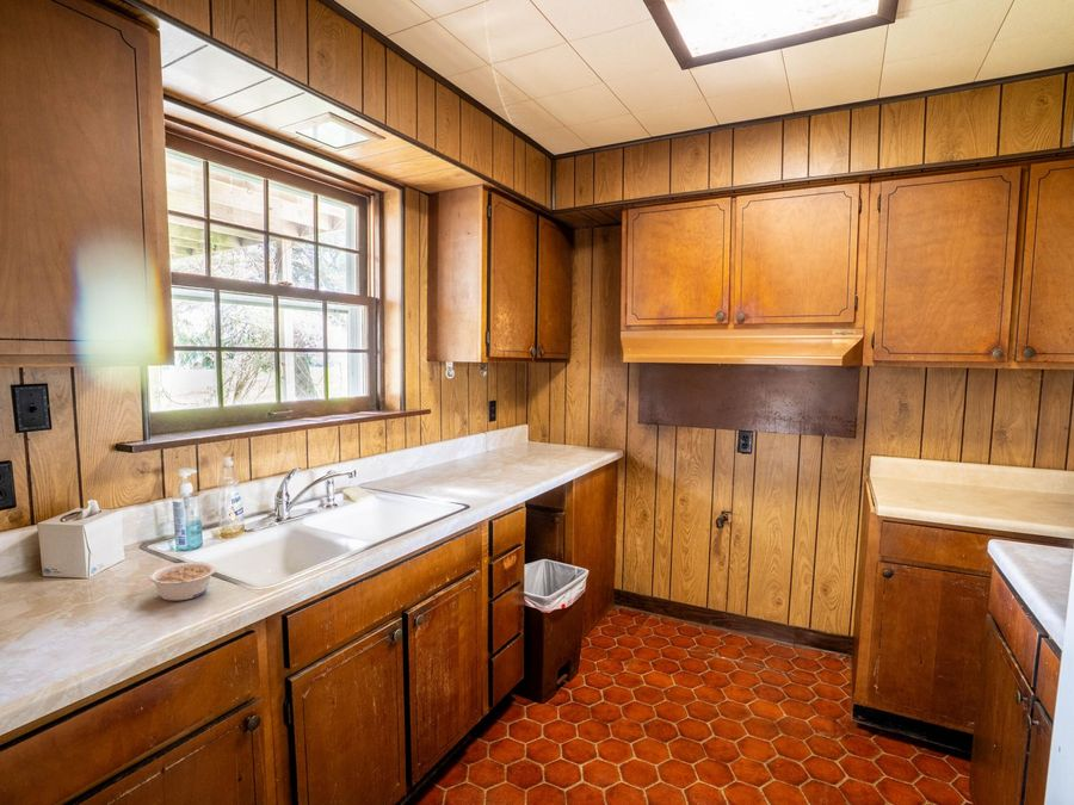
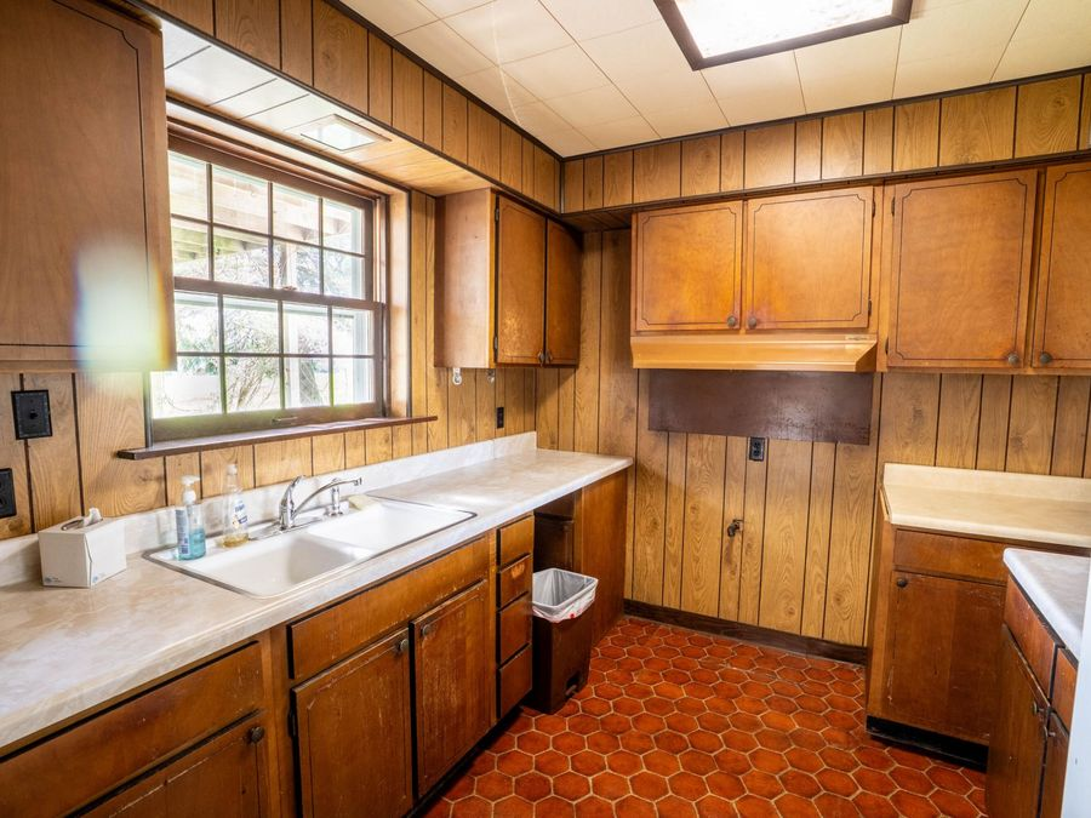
- legume (185, 580)
